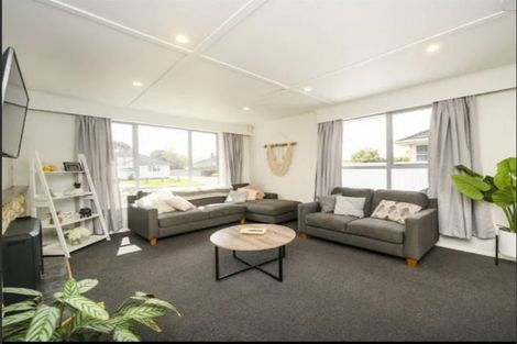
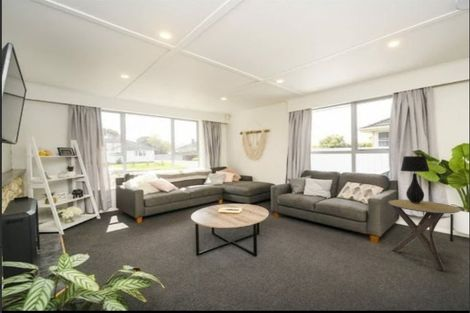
+ side table (421, 231)
+ table lamp (414, 179)
